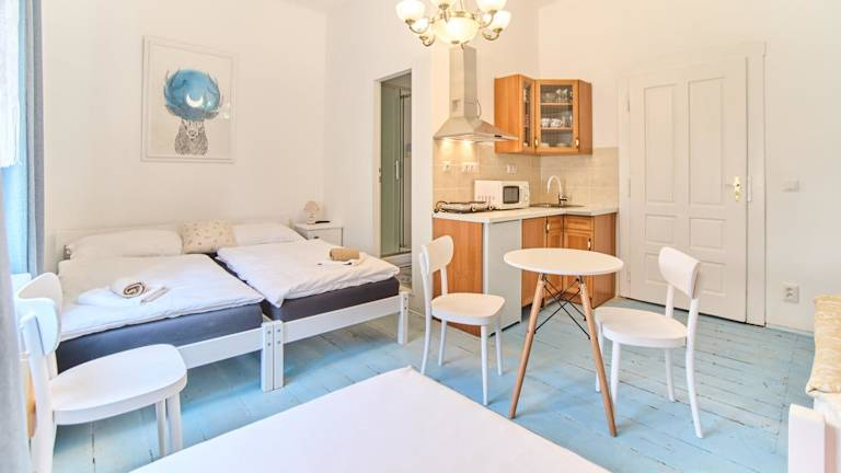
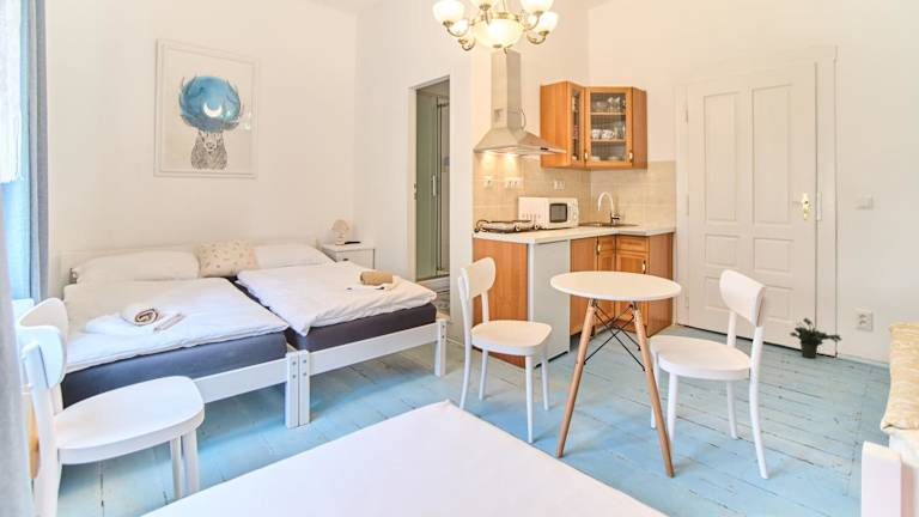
+ potted plant (814, 337)
